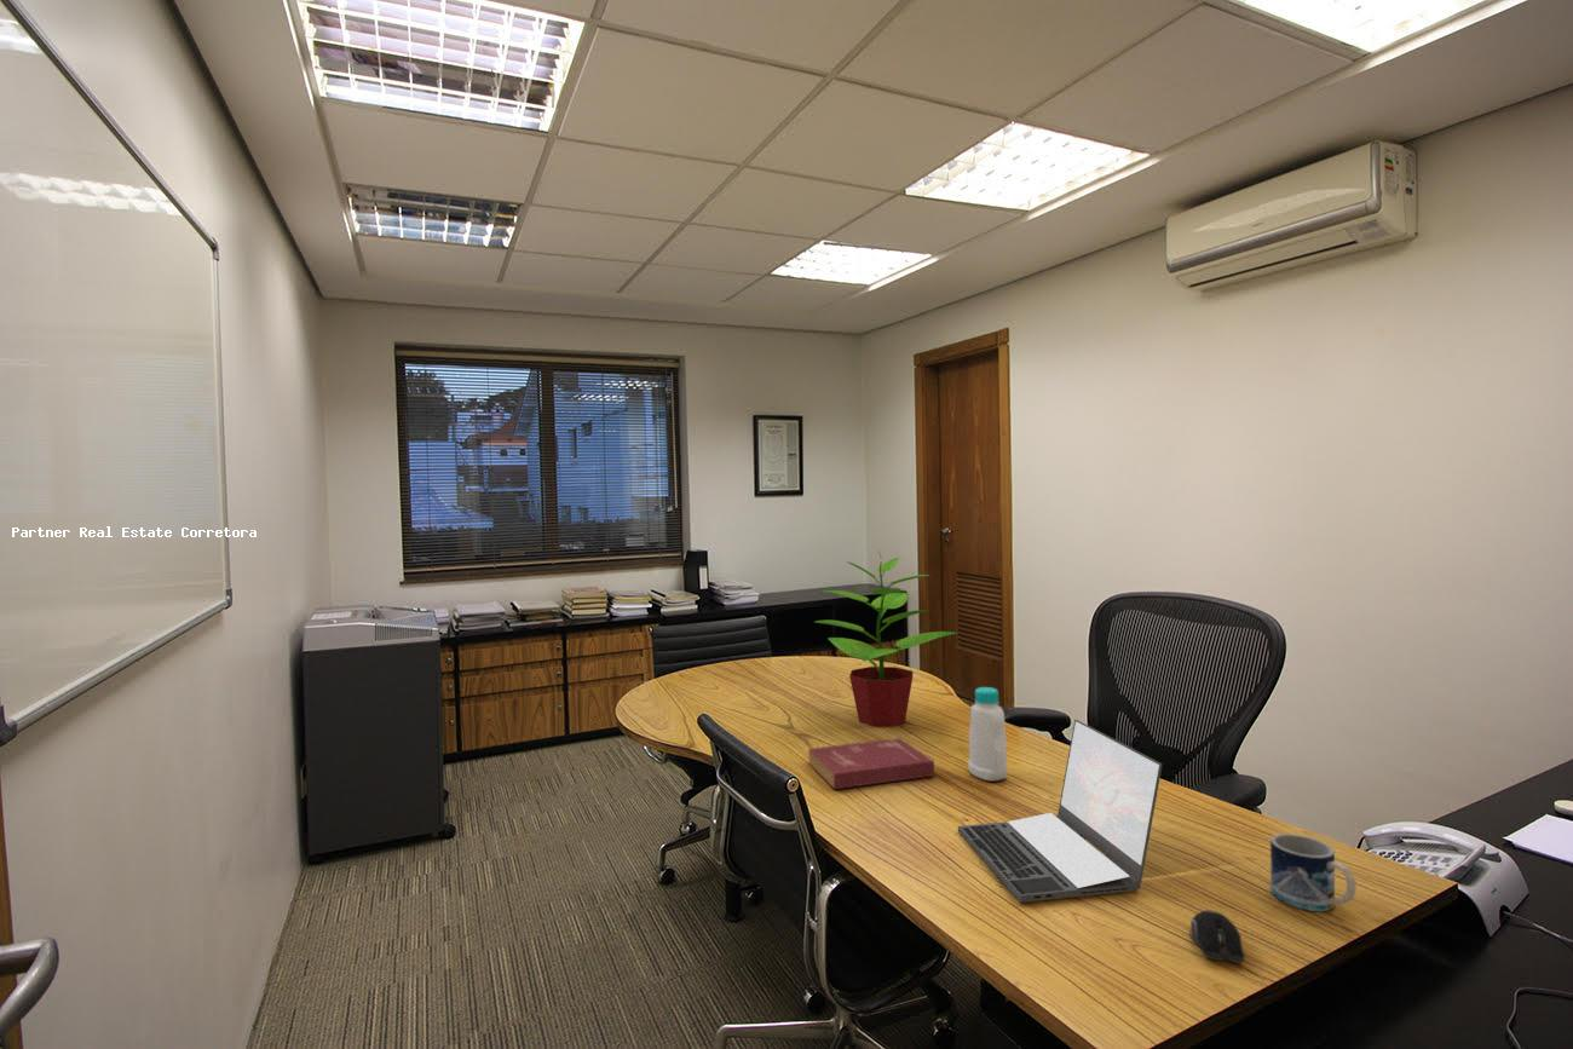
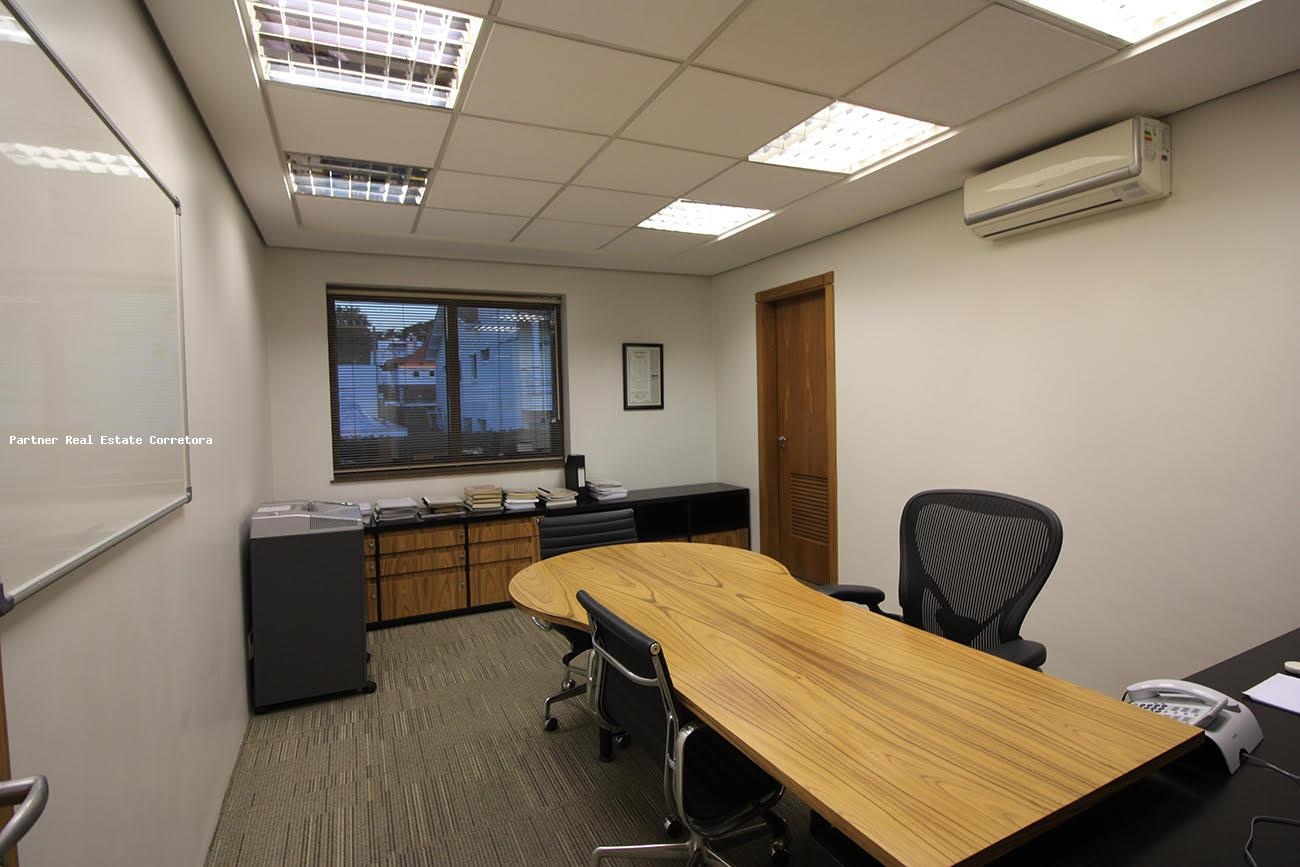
- mug (1313, 876)
- laptop (1060, 800)
- computer mouse (1216, 930)
- bottle (986, 732)
- book (869, 761)
- potted plant (880, 636)
